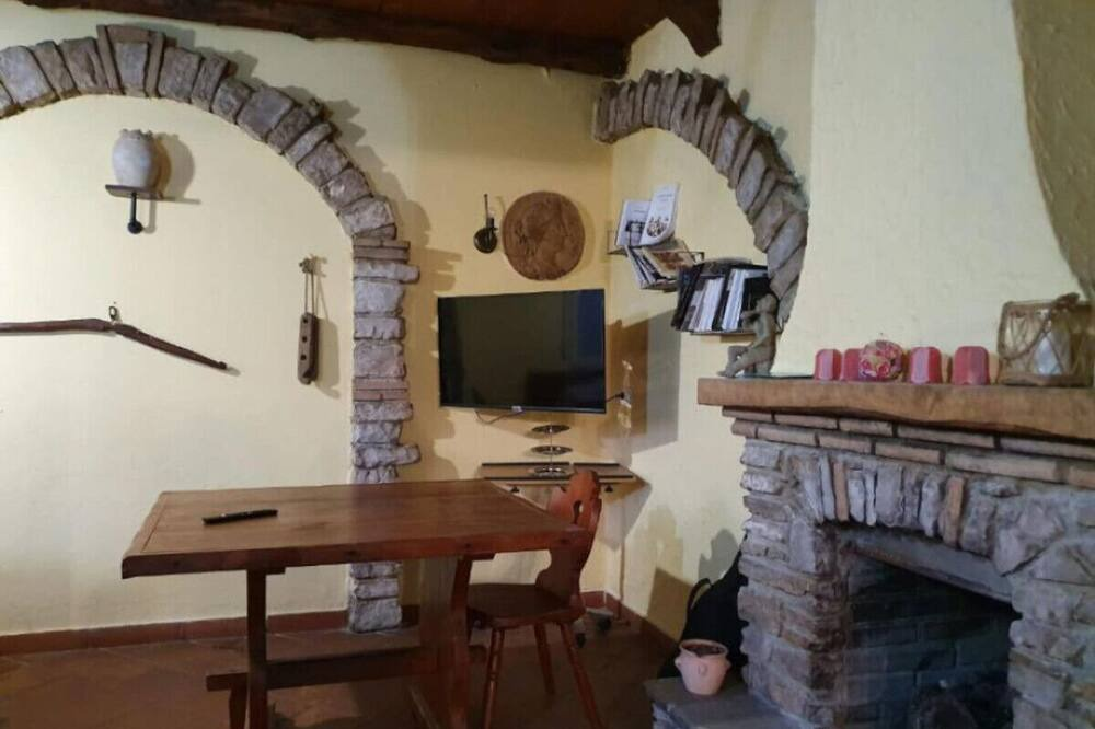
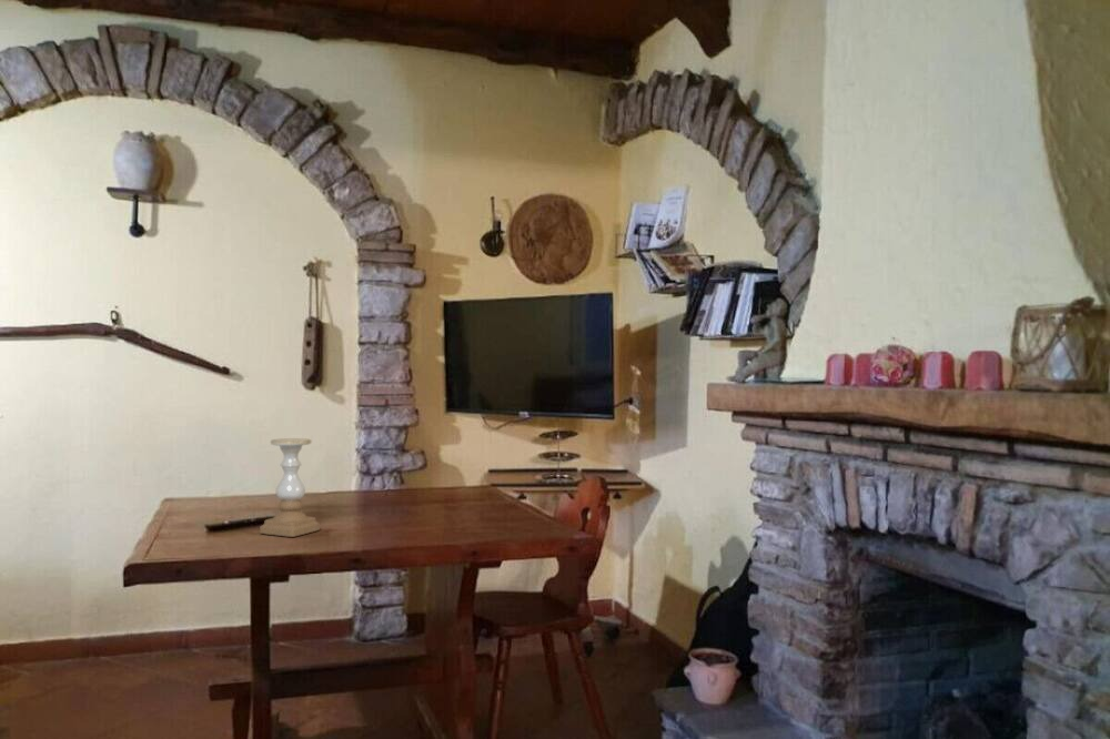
+ candle holder (290, 485)
